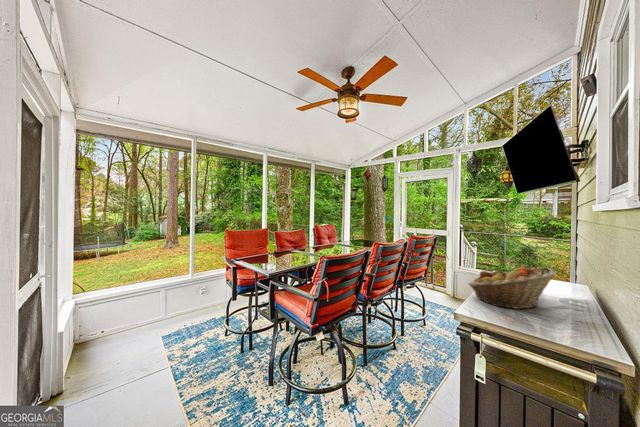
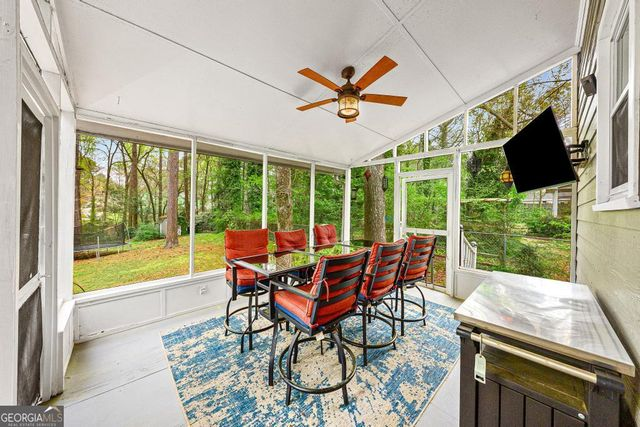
- fruit basket (509, 283)
